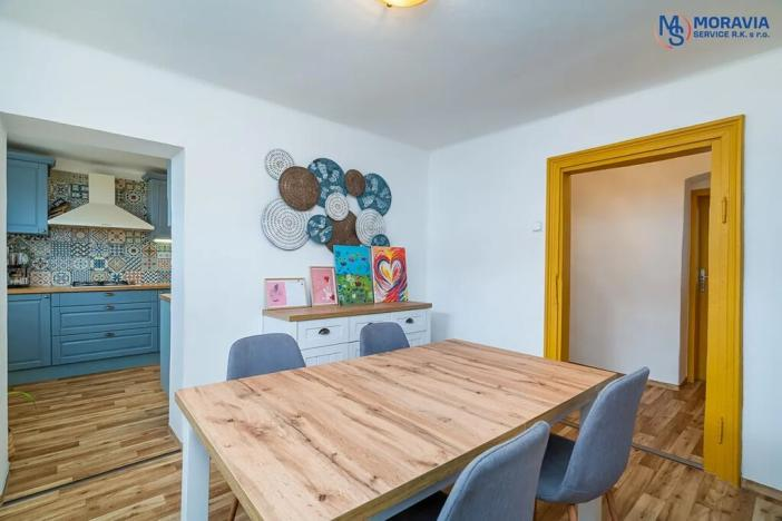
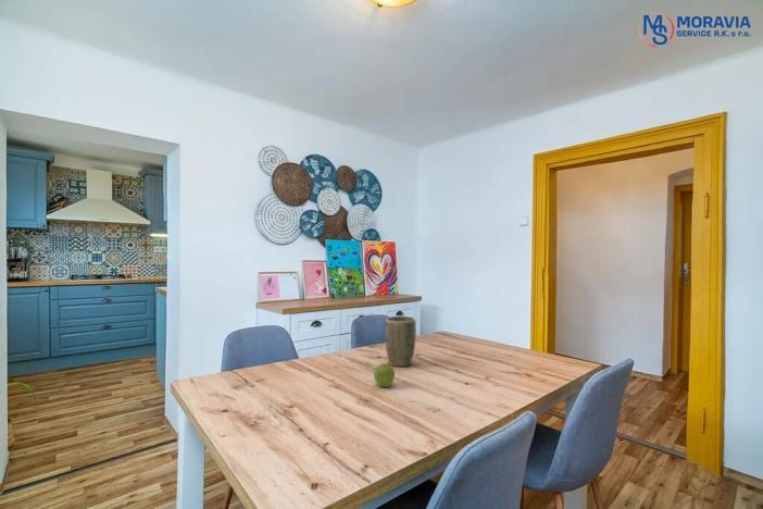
+ fruit (384, 373)
+ plant pot (400, 340)
